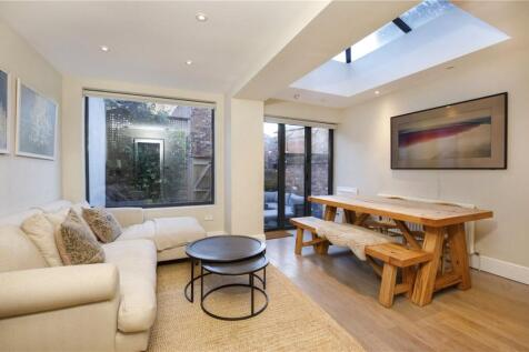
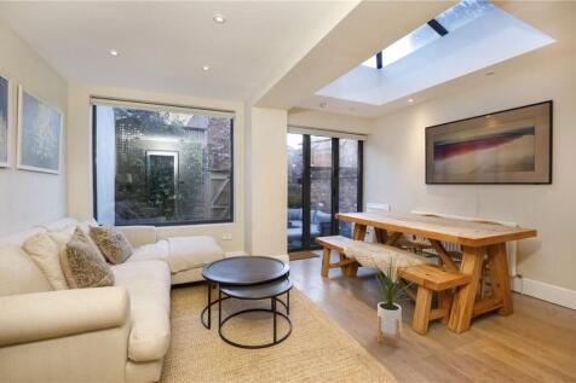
+ house plant (387, 295)
